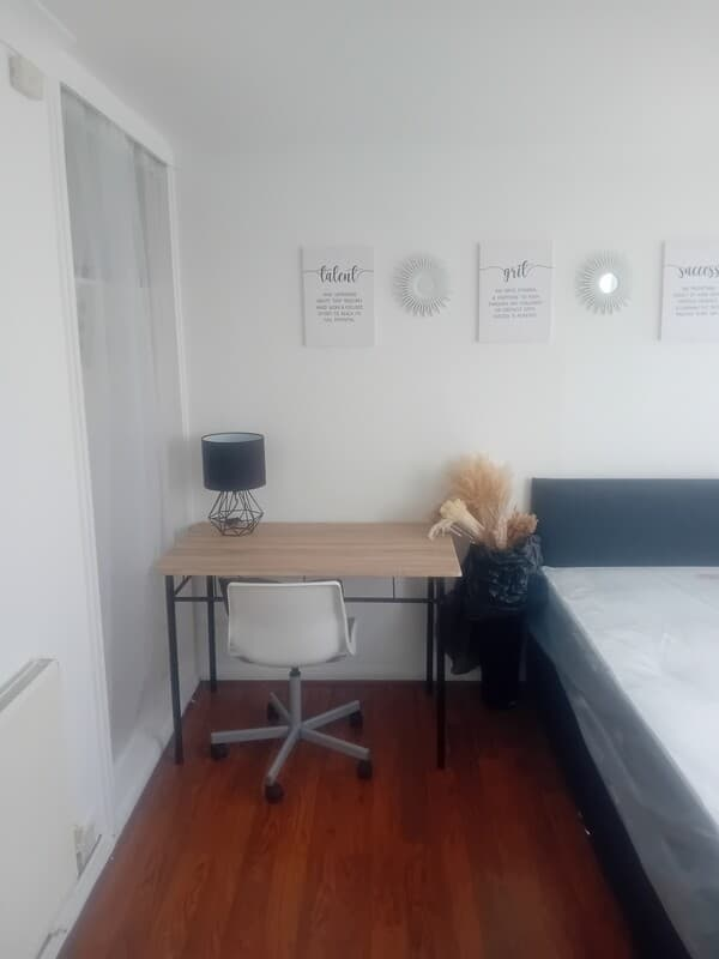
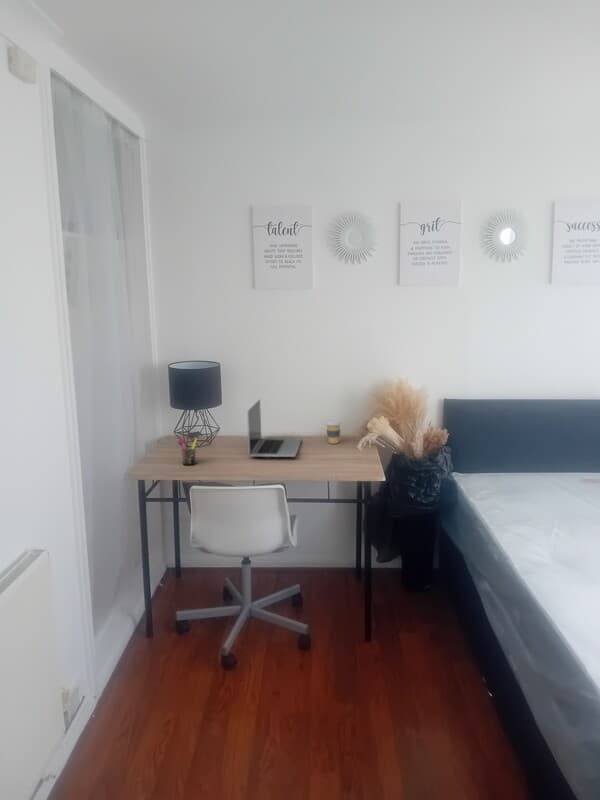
+ coffee cup (333, 432)
+ laptop (276, 438)
+ pen holder (188, 450)
